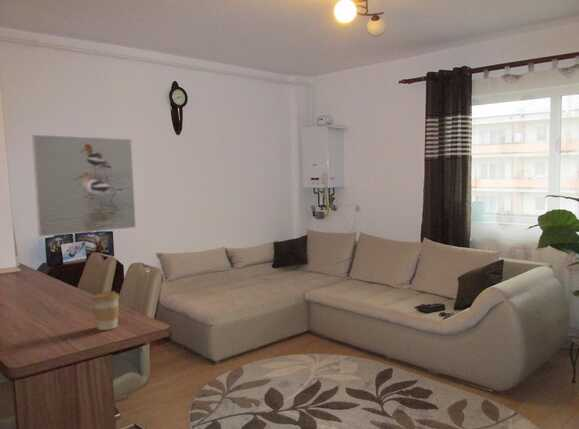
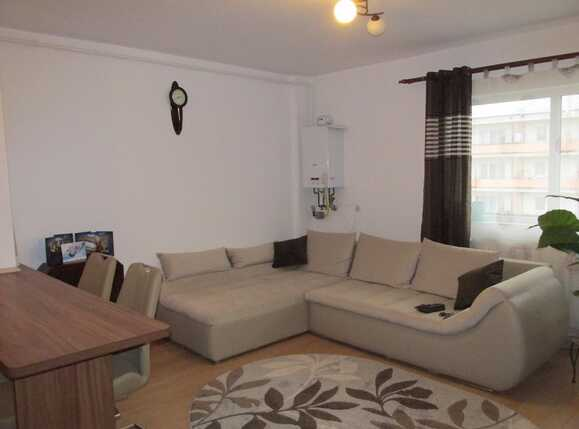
- coffee cup (106, 310)
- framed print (87, 184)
